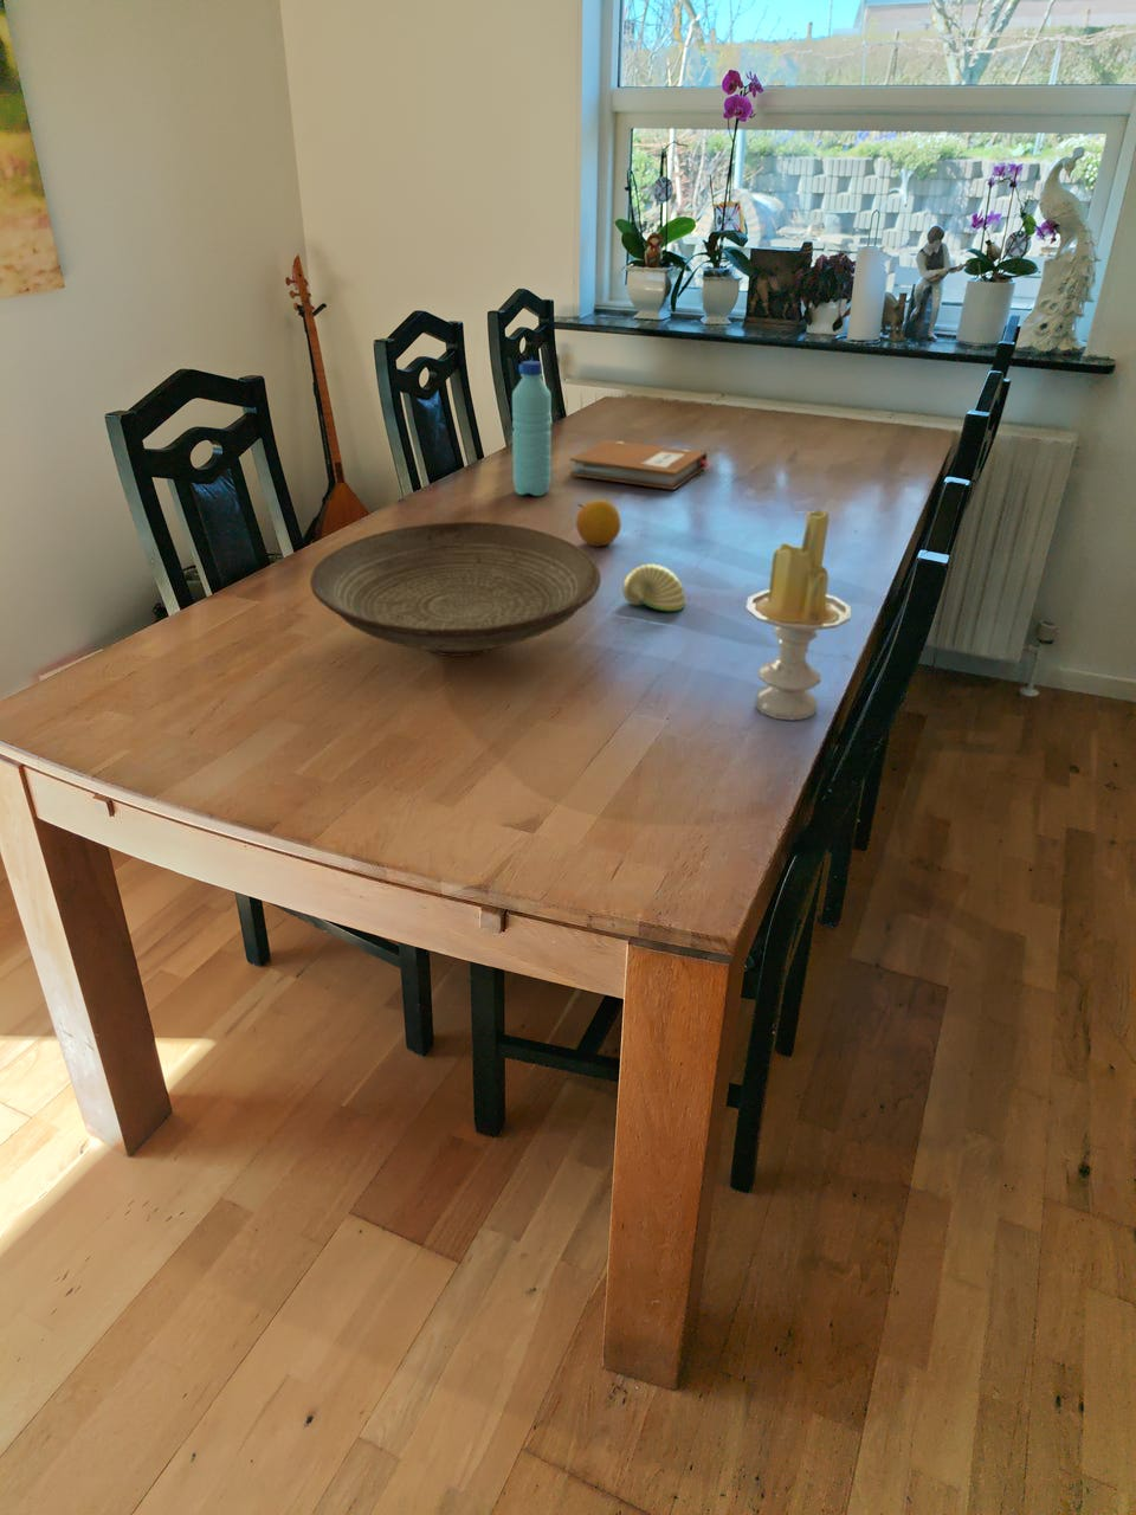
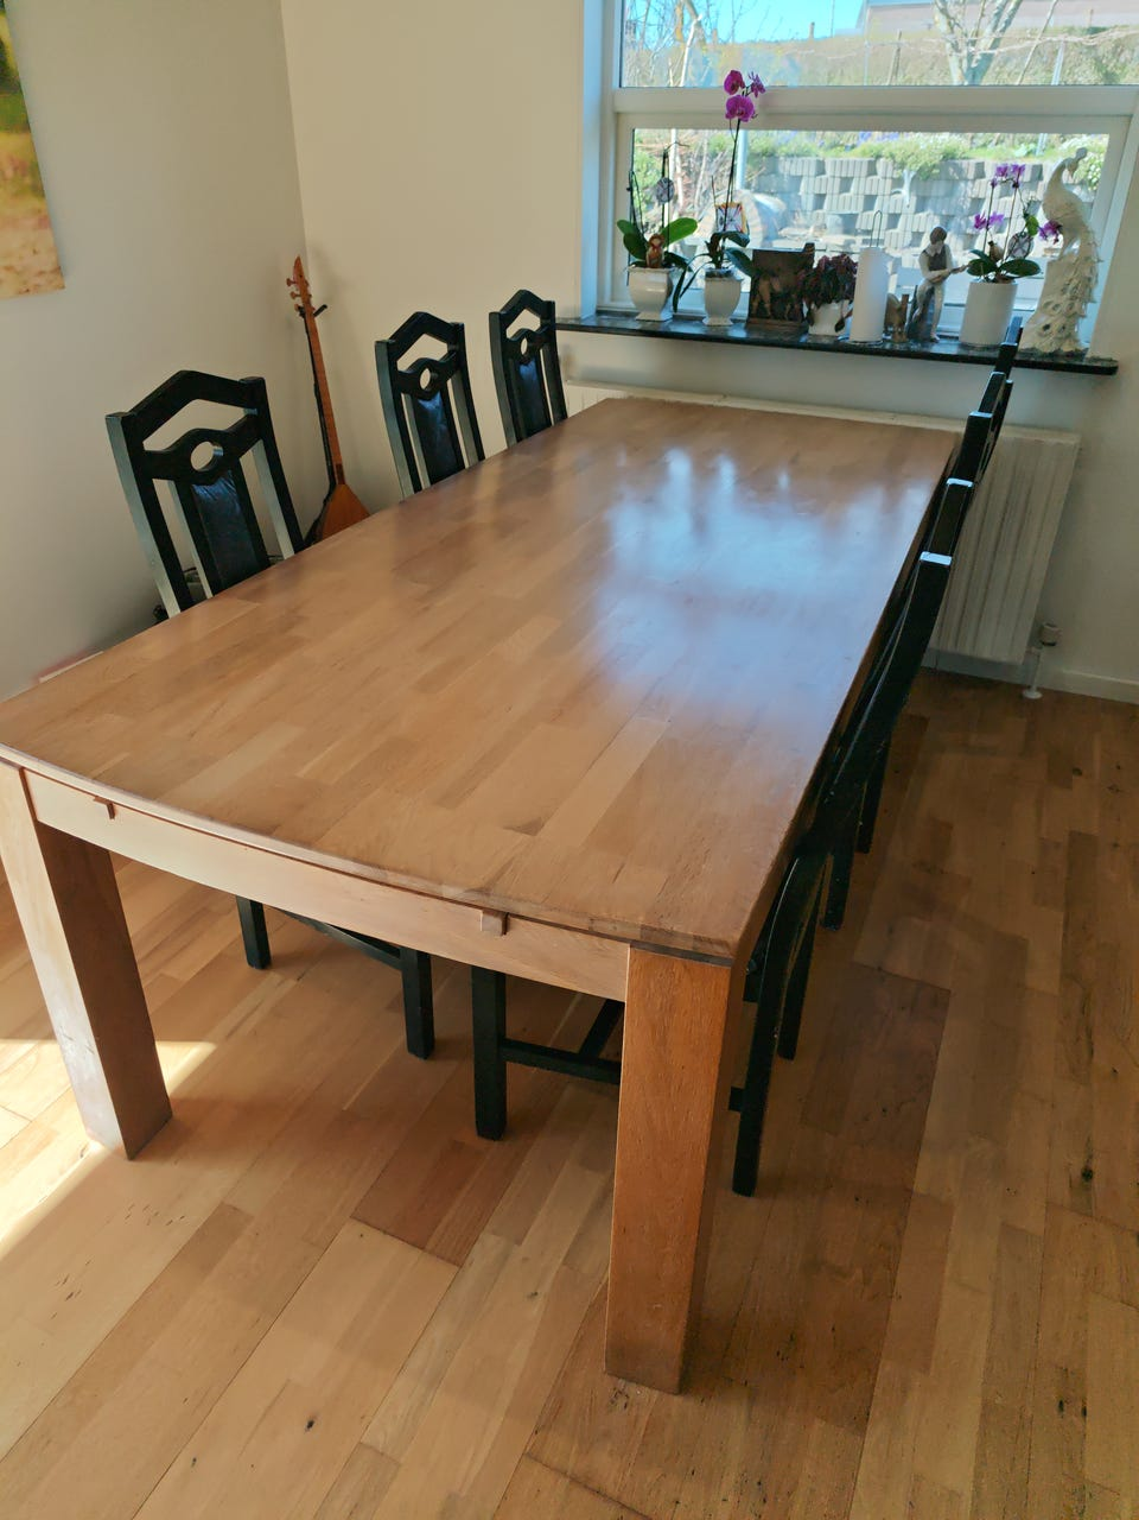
- notebook (641, 463)
- decorative egg (654, 585)
- decorative bowl (458, 601)
- fruit (599, 522)
- water bottle (531, 428)
- candle (797, 614)
